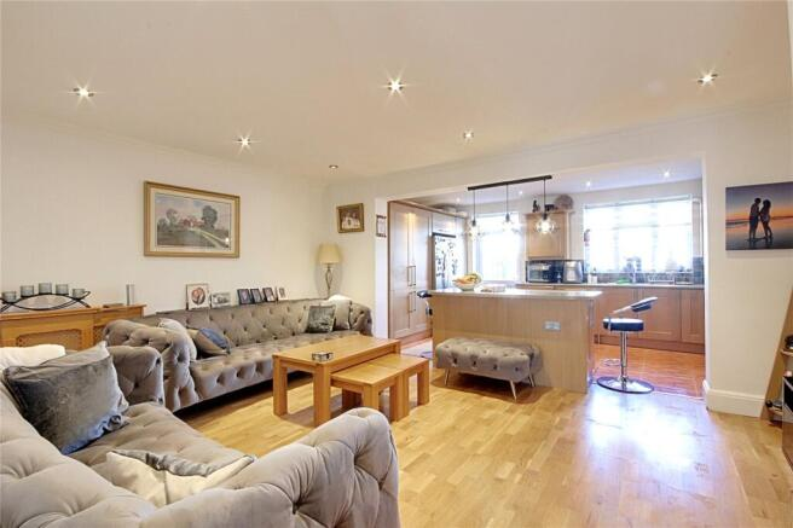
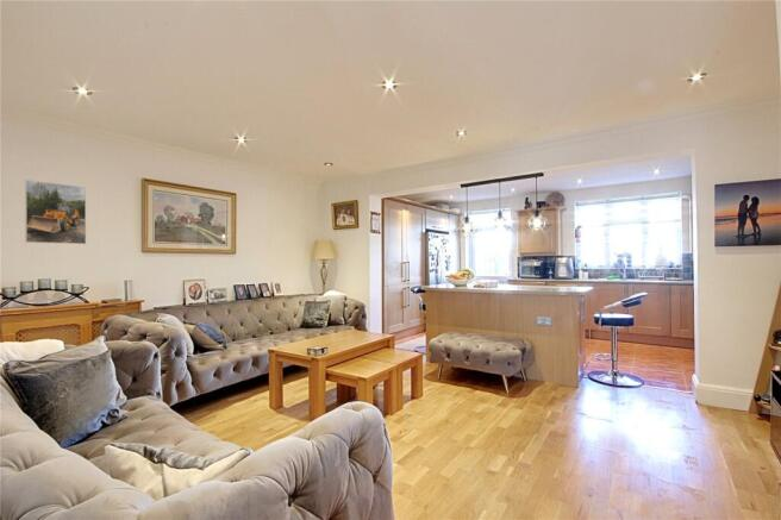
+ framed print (56, 213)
